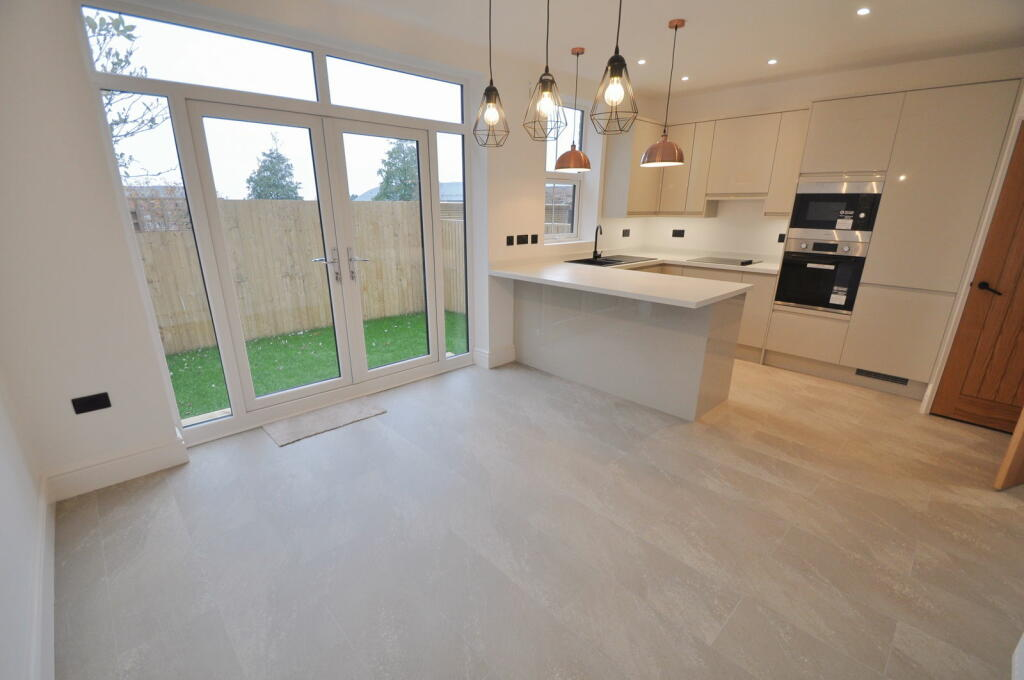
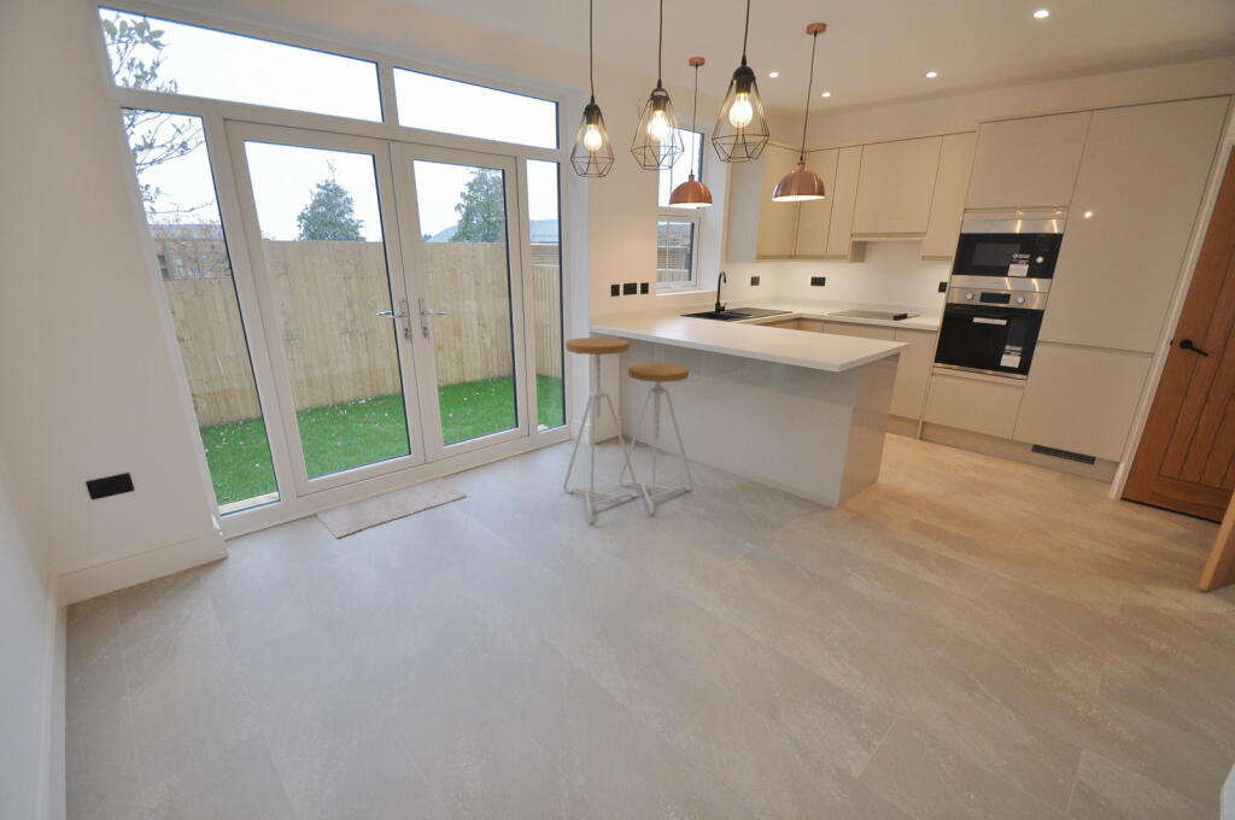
+ bar stool (618, 424)
